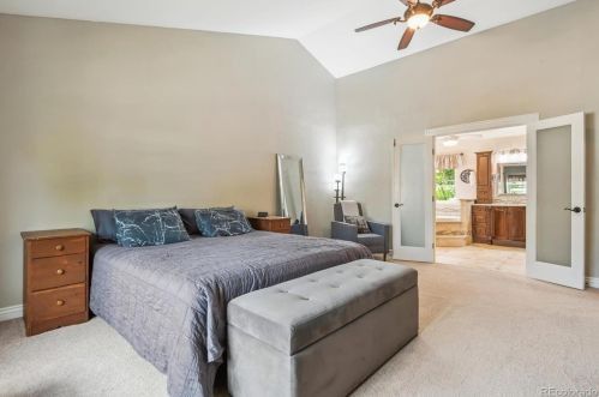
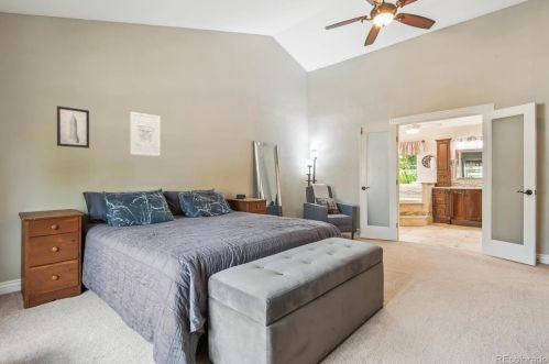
+ wall art (73, 128)
+ wall art (145, 134)
